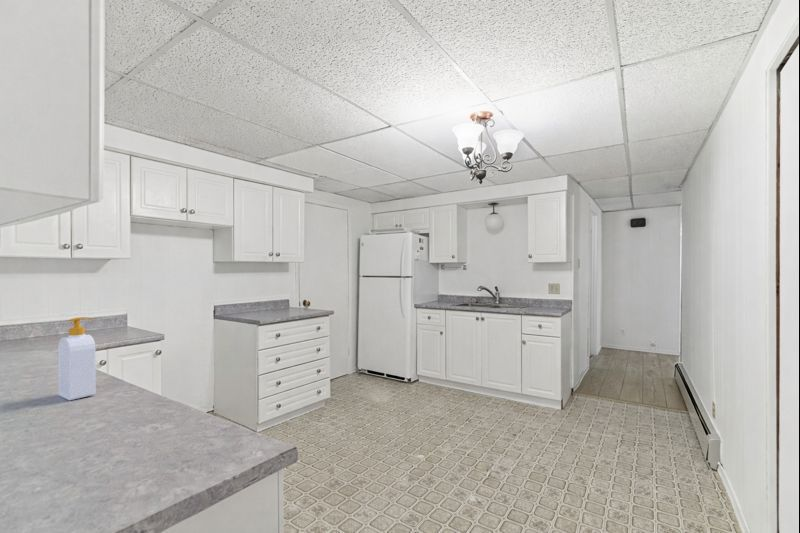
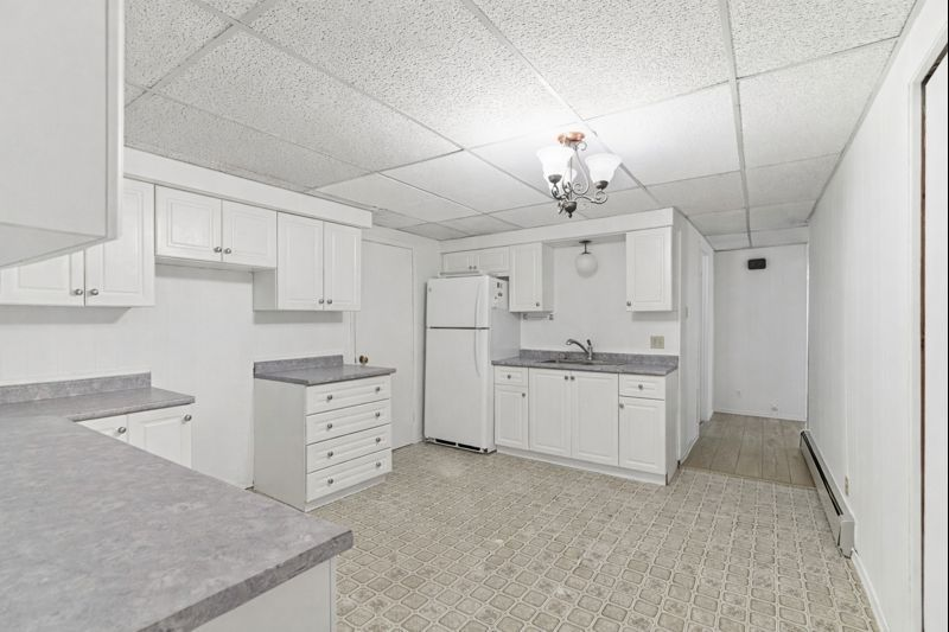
- soap bottle (78, 356)
